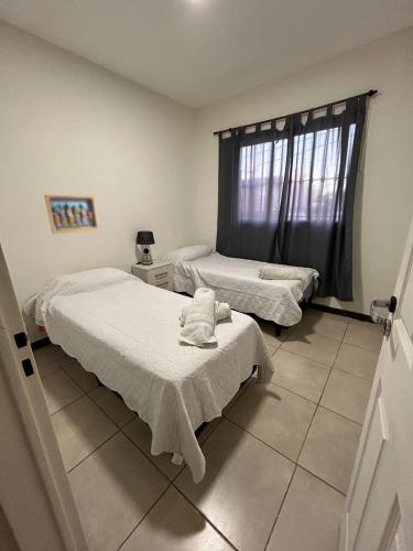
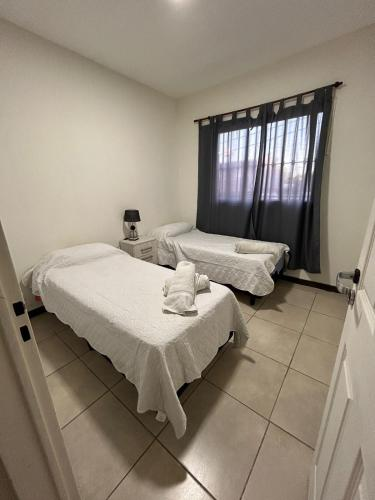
- relief panel (73, 214)
